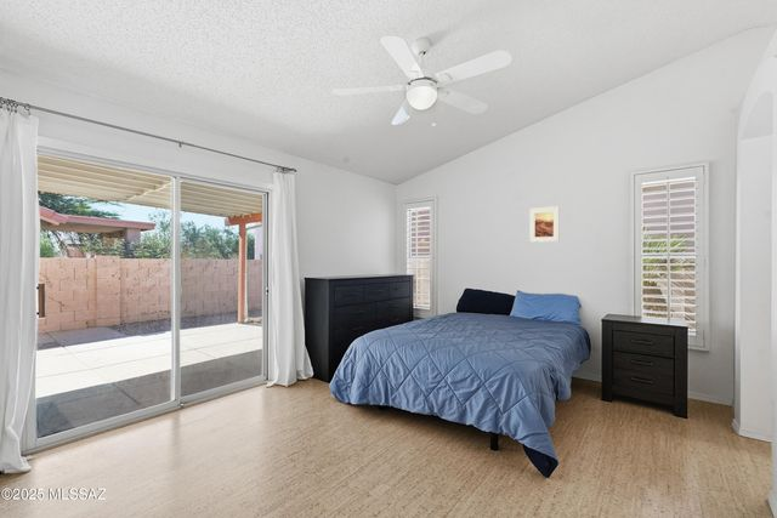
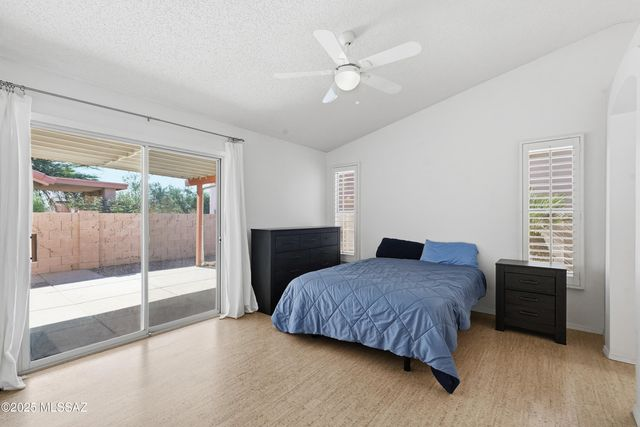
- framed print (544, 224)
